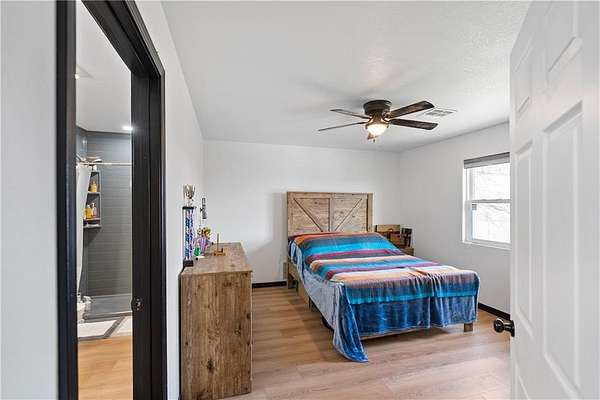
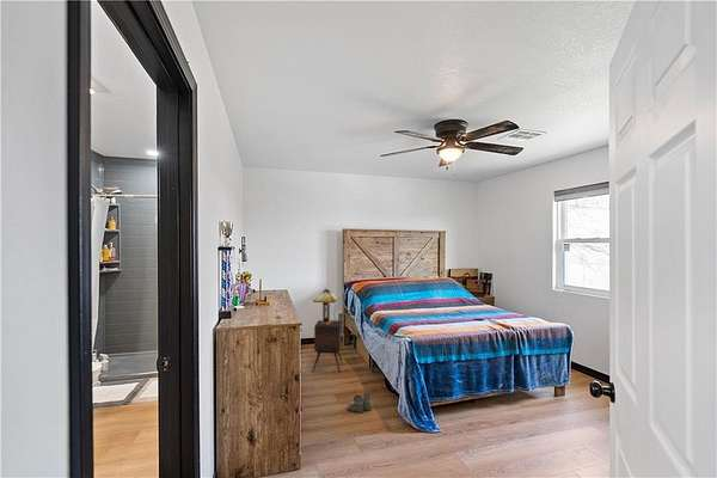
+ boots (361, 400)
+ side table (327, 344)
+ table lamp (326, 305)
